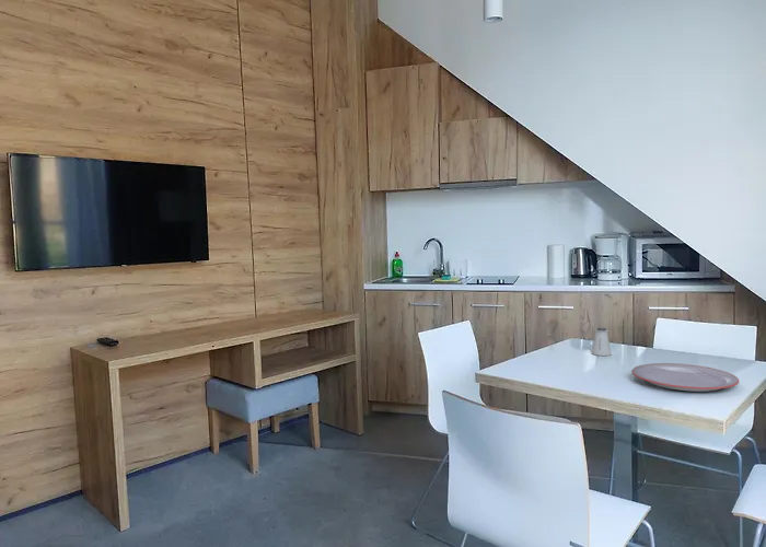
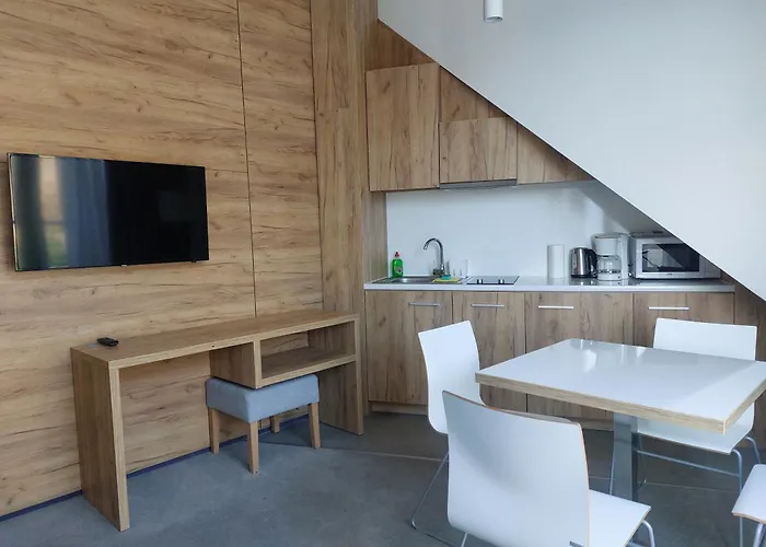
- saltshaker (601, 340)
- plate (683, 377)
